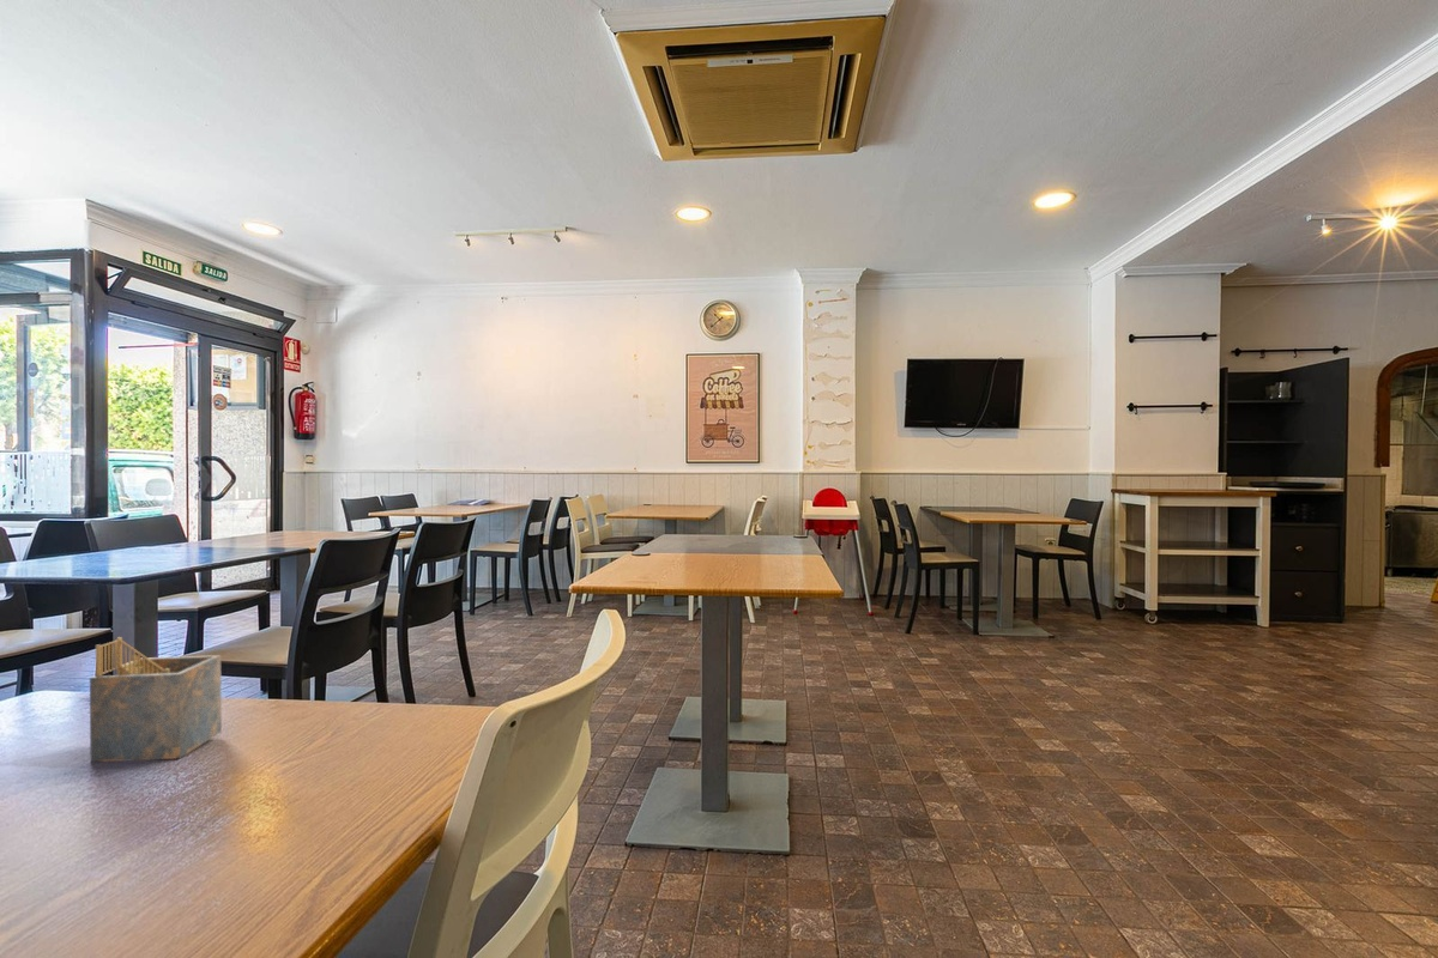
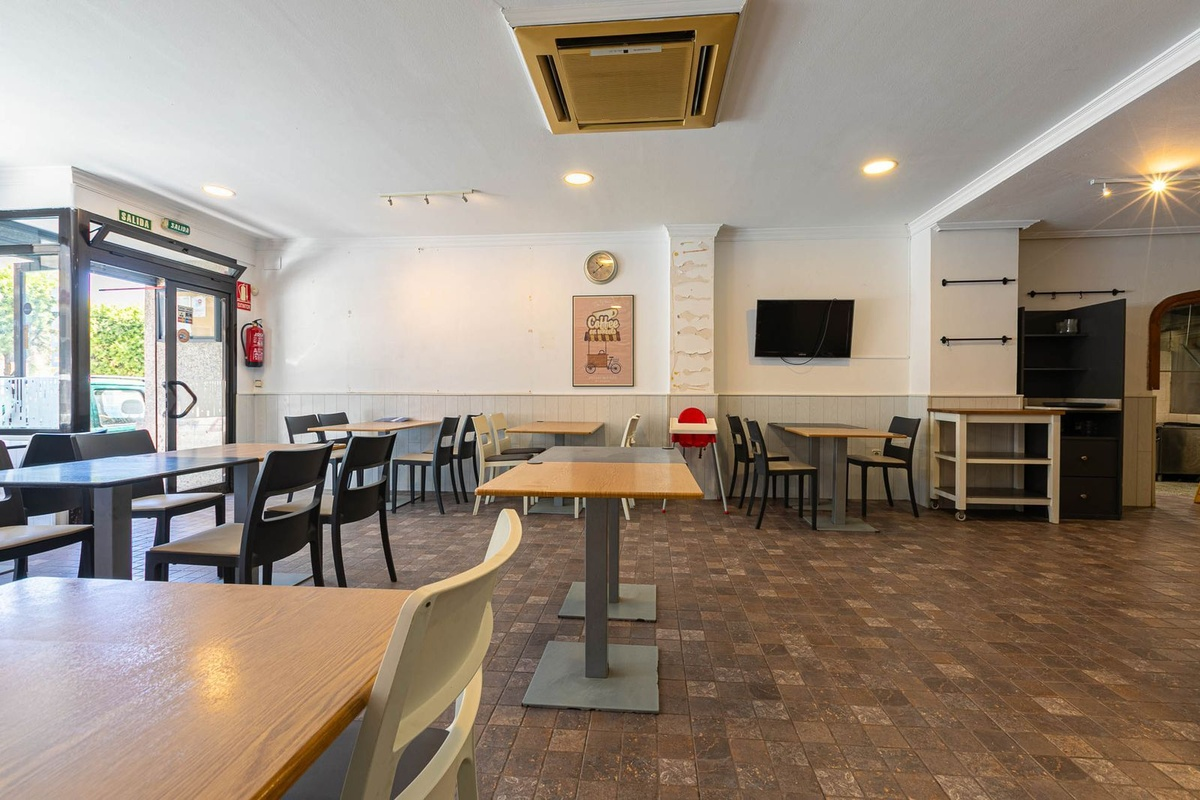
- napkin holder (157, 691)
